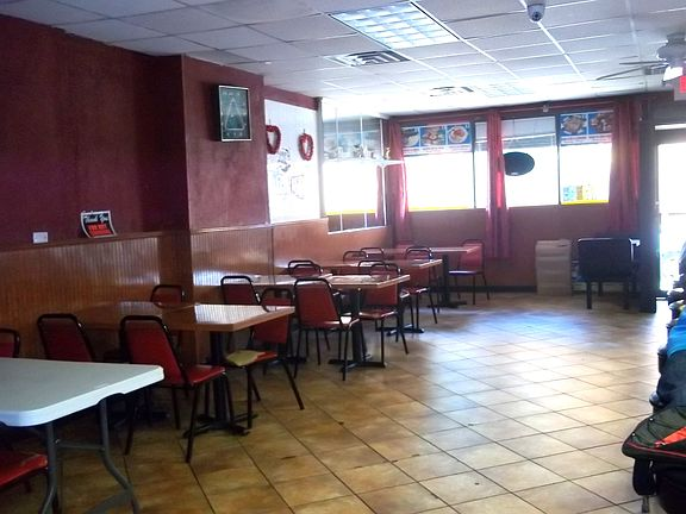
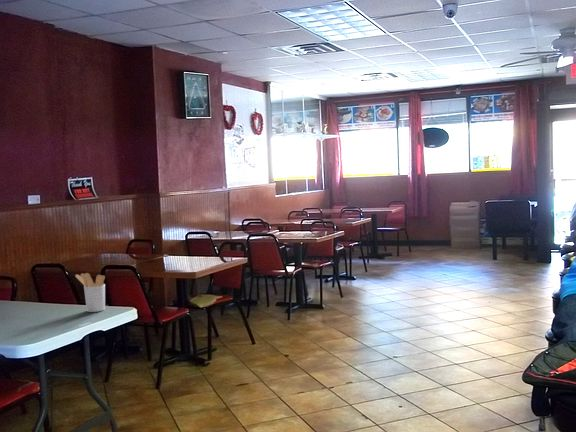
+ utensil holder (91, 291)
